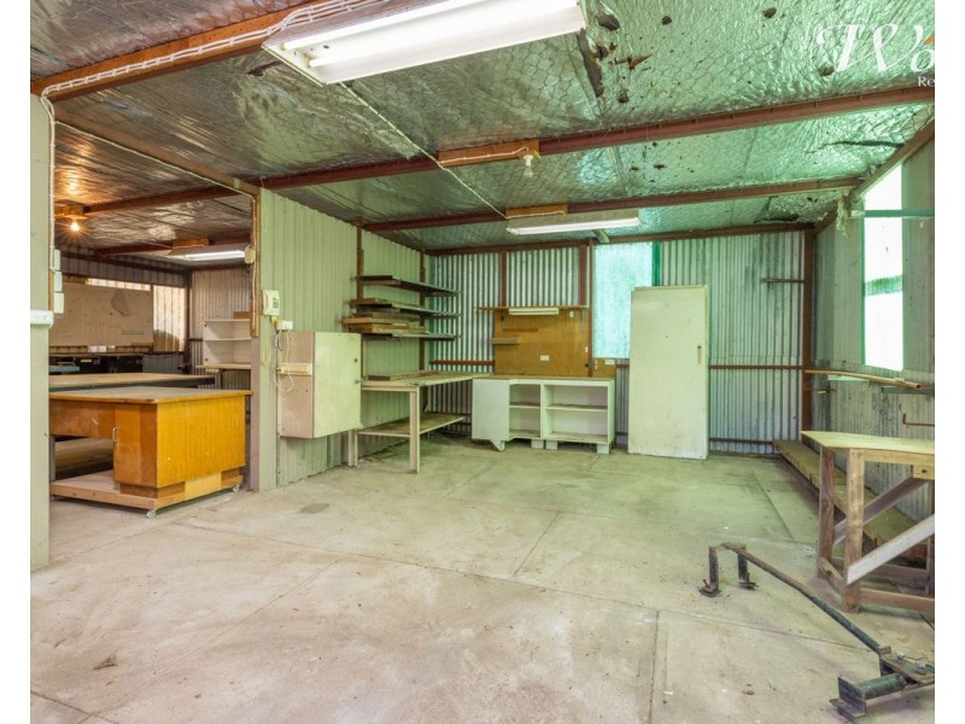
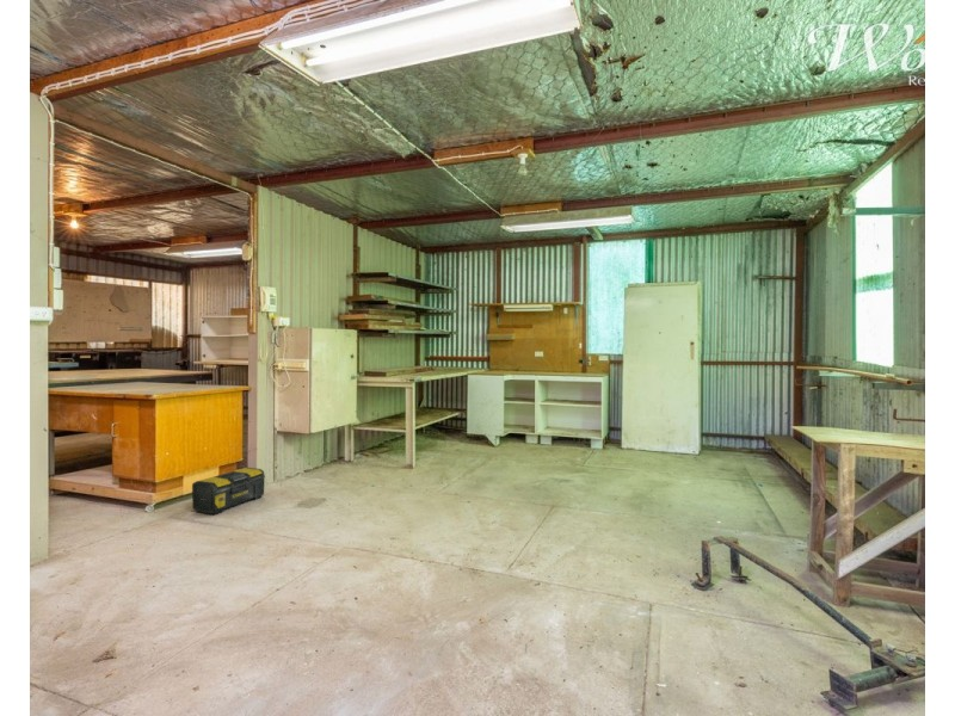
+ toolbox (229, 489)
